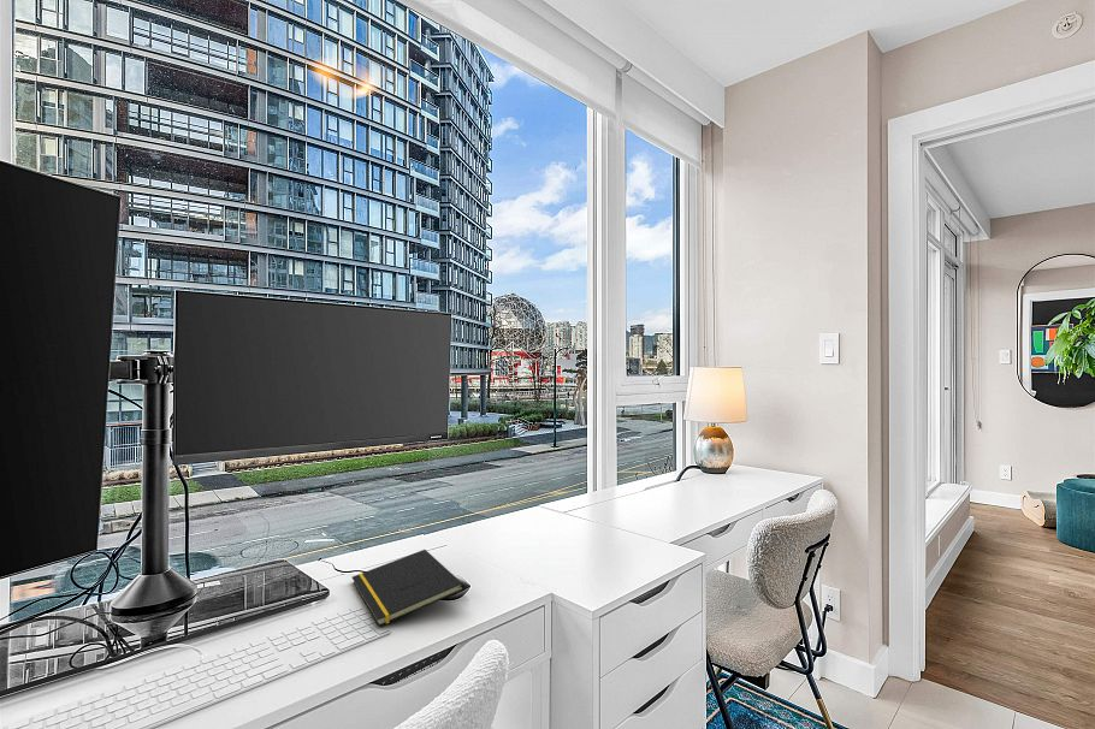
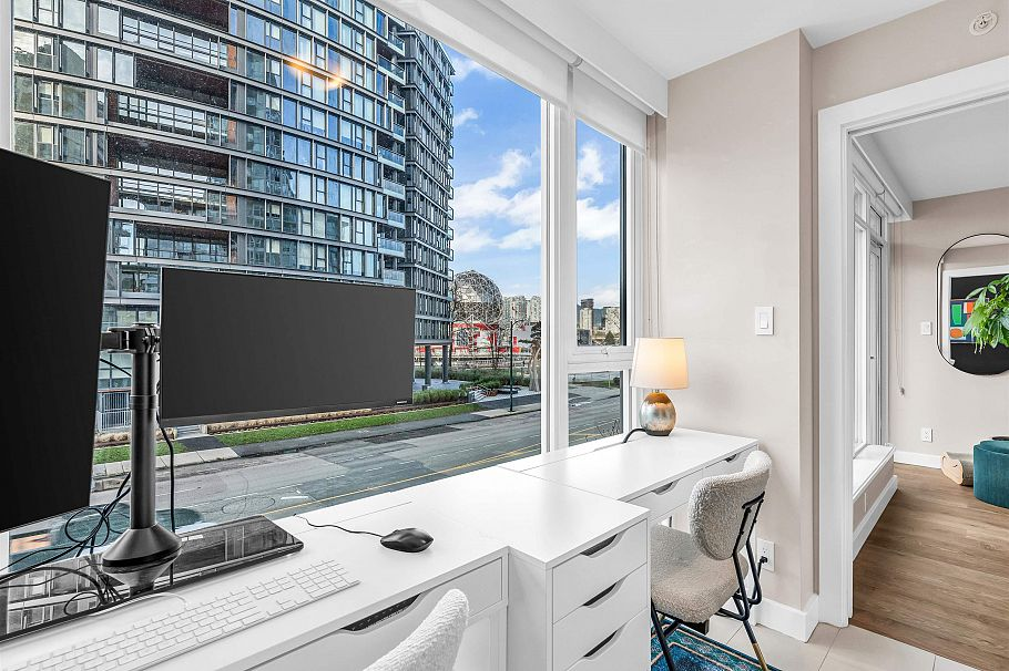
- notepad (404, 582)
